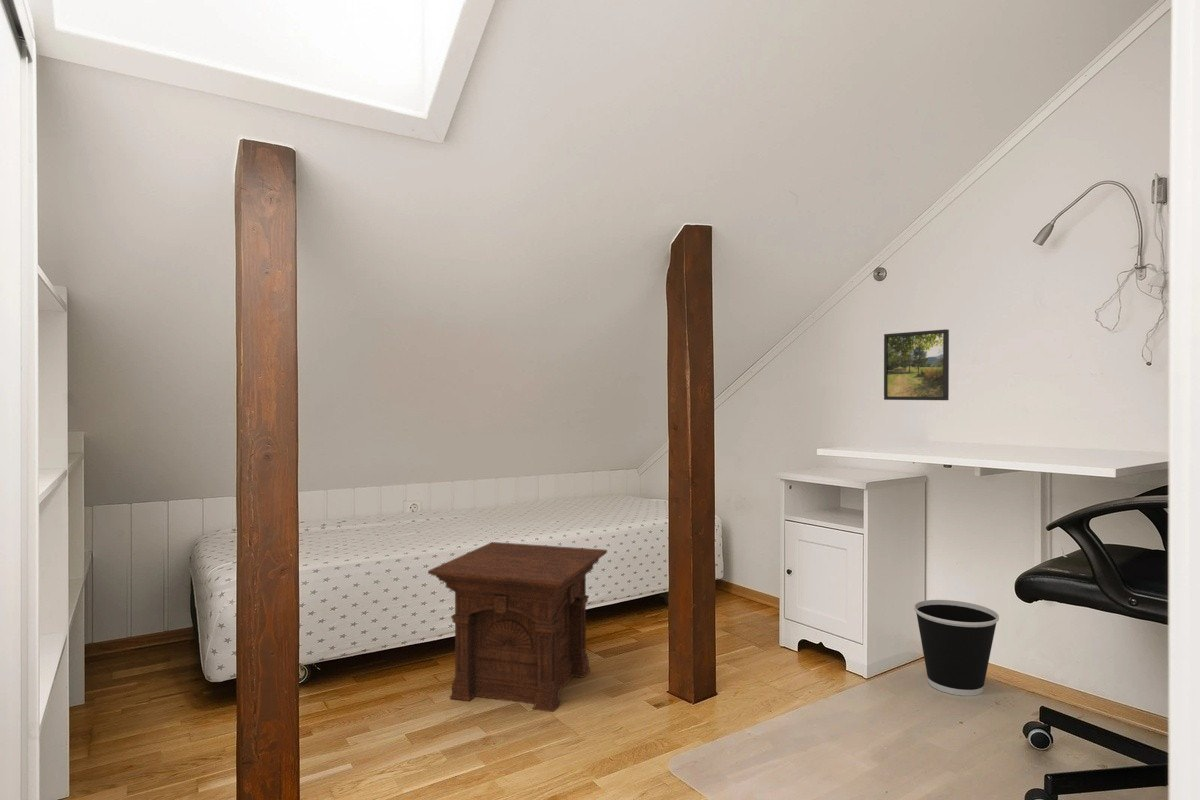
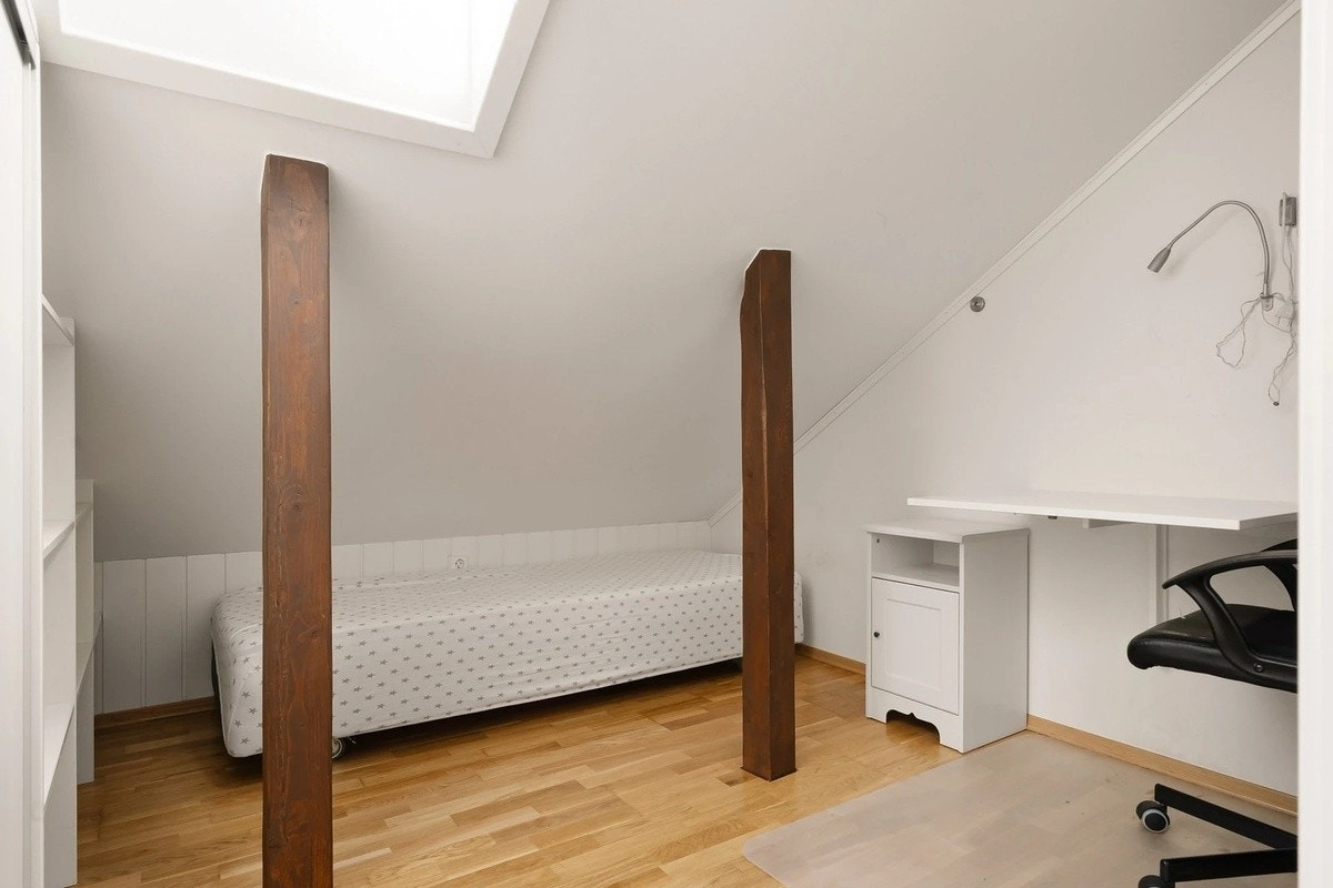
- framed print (915, 366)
- wastebasket (955, 648)
- side table (523, 621)
